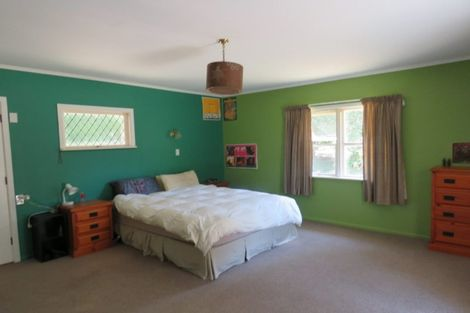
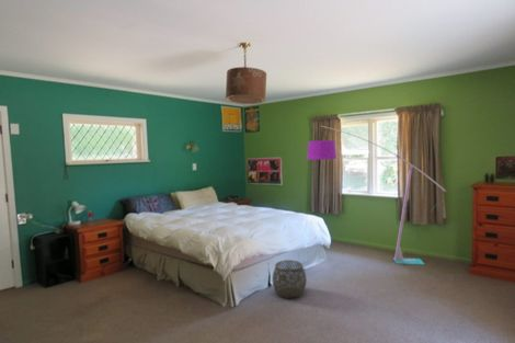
+ floor lamp (404, 196)
+ woven basket (288, 278)
